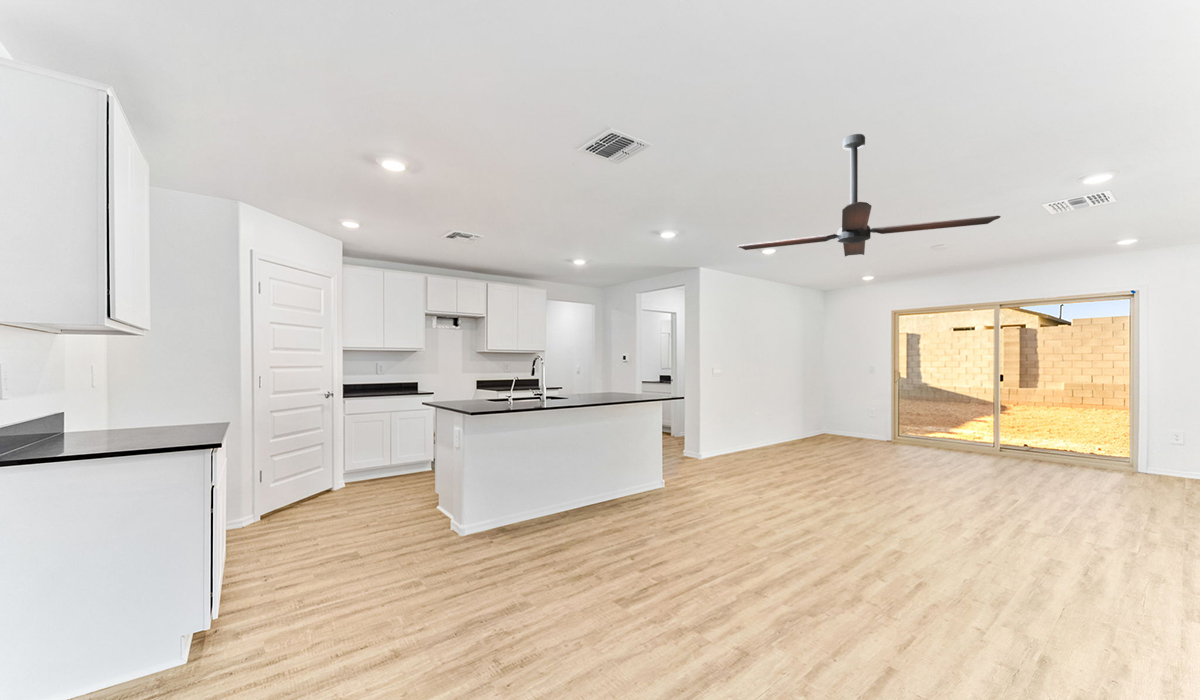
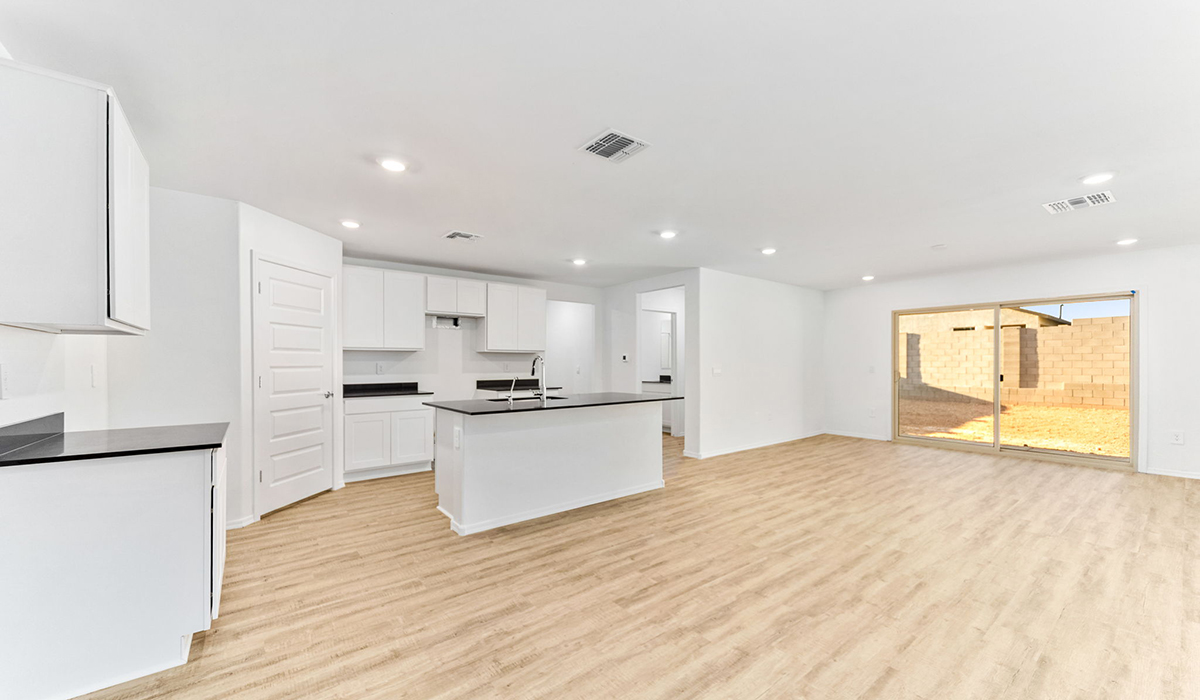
- ceiling fan (853, 190)
